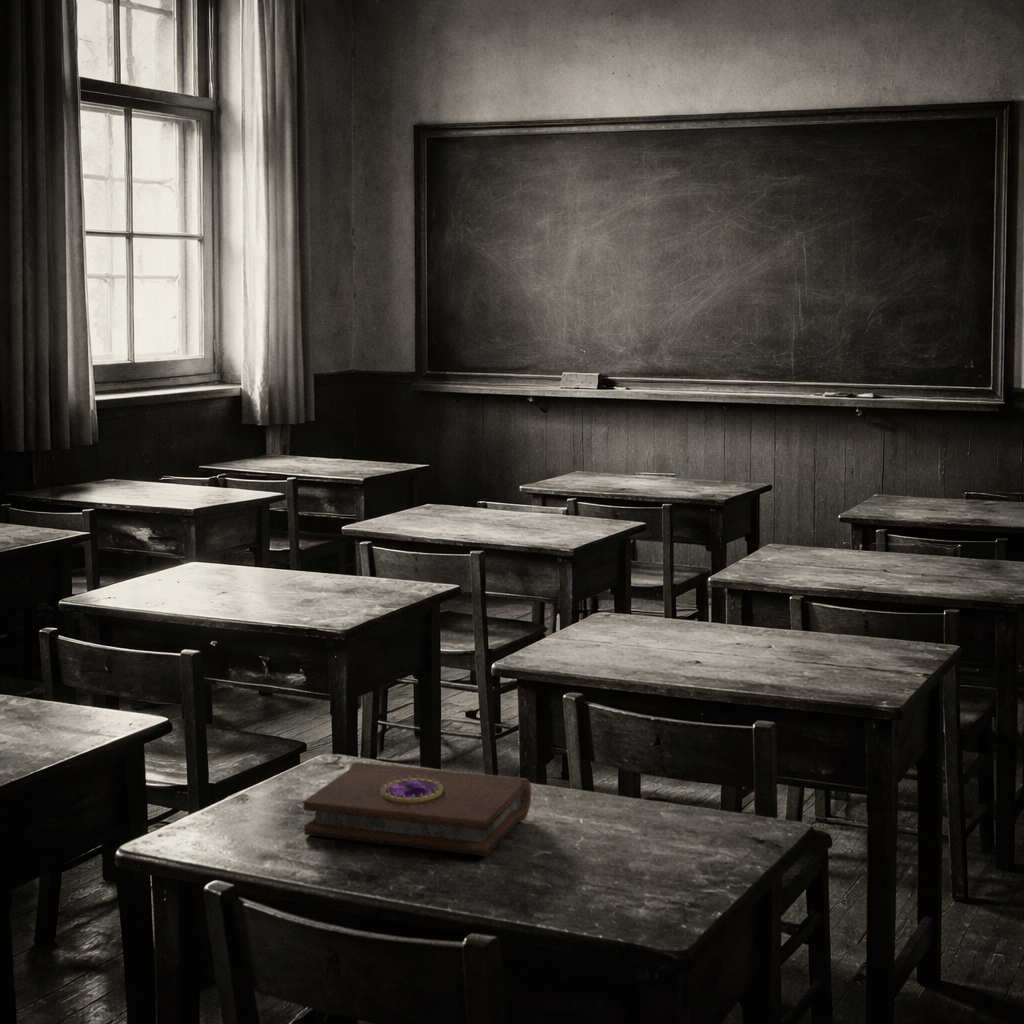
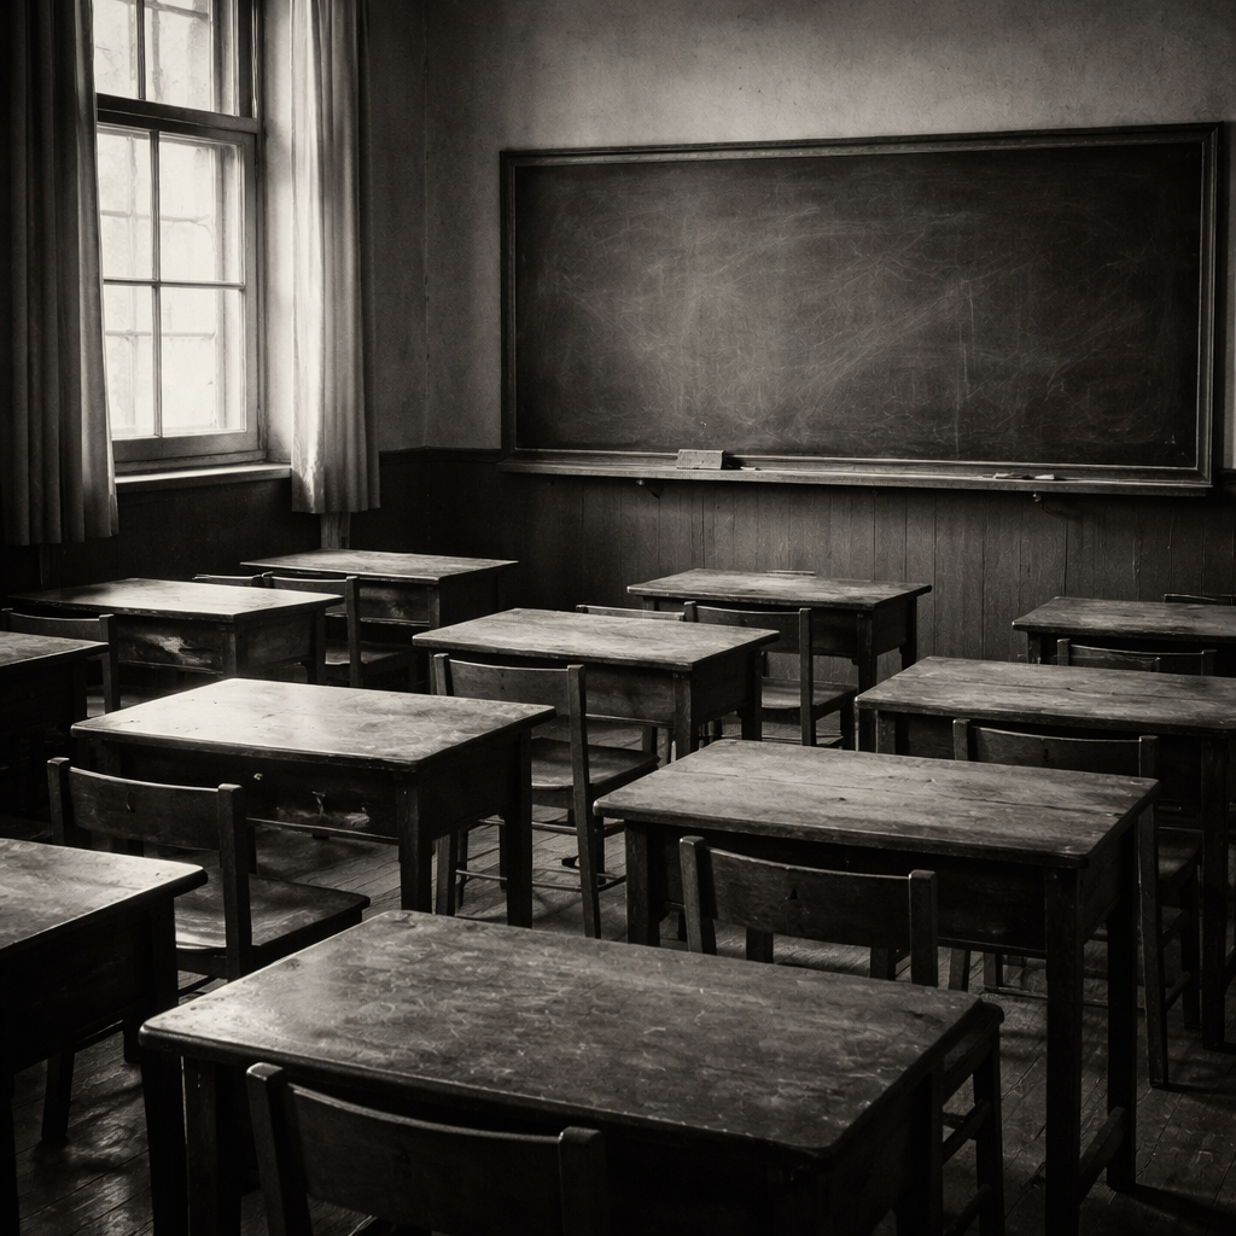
- book (420, 801)
